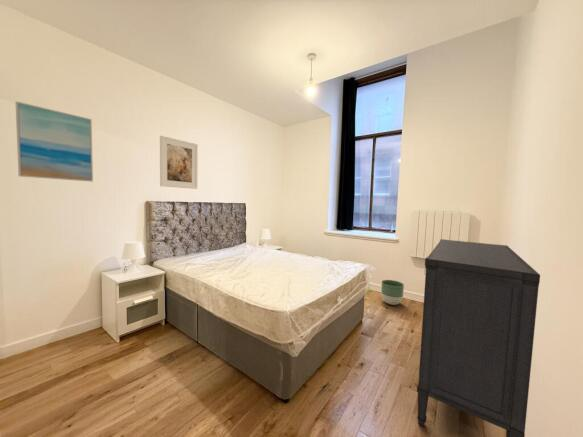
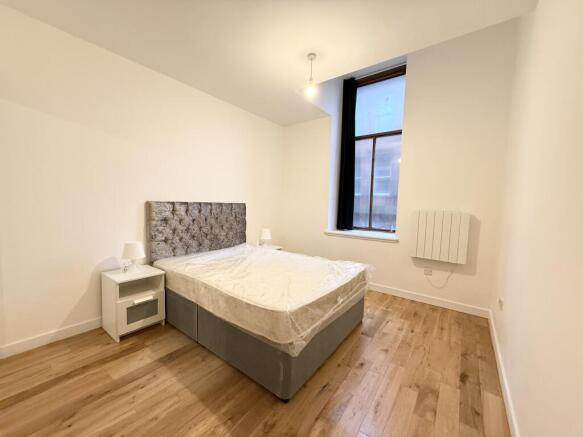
- wall art (57, 145)
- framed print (179, 164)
- planter (392, 293)
- dresser (467, 321)
